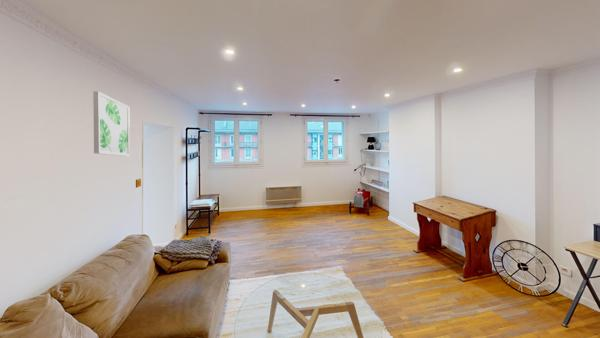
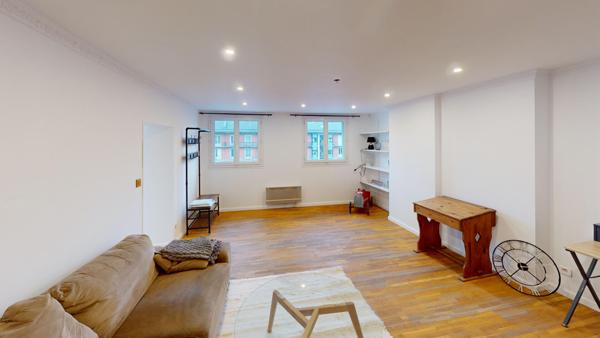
- wall art (113, 127)
